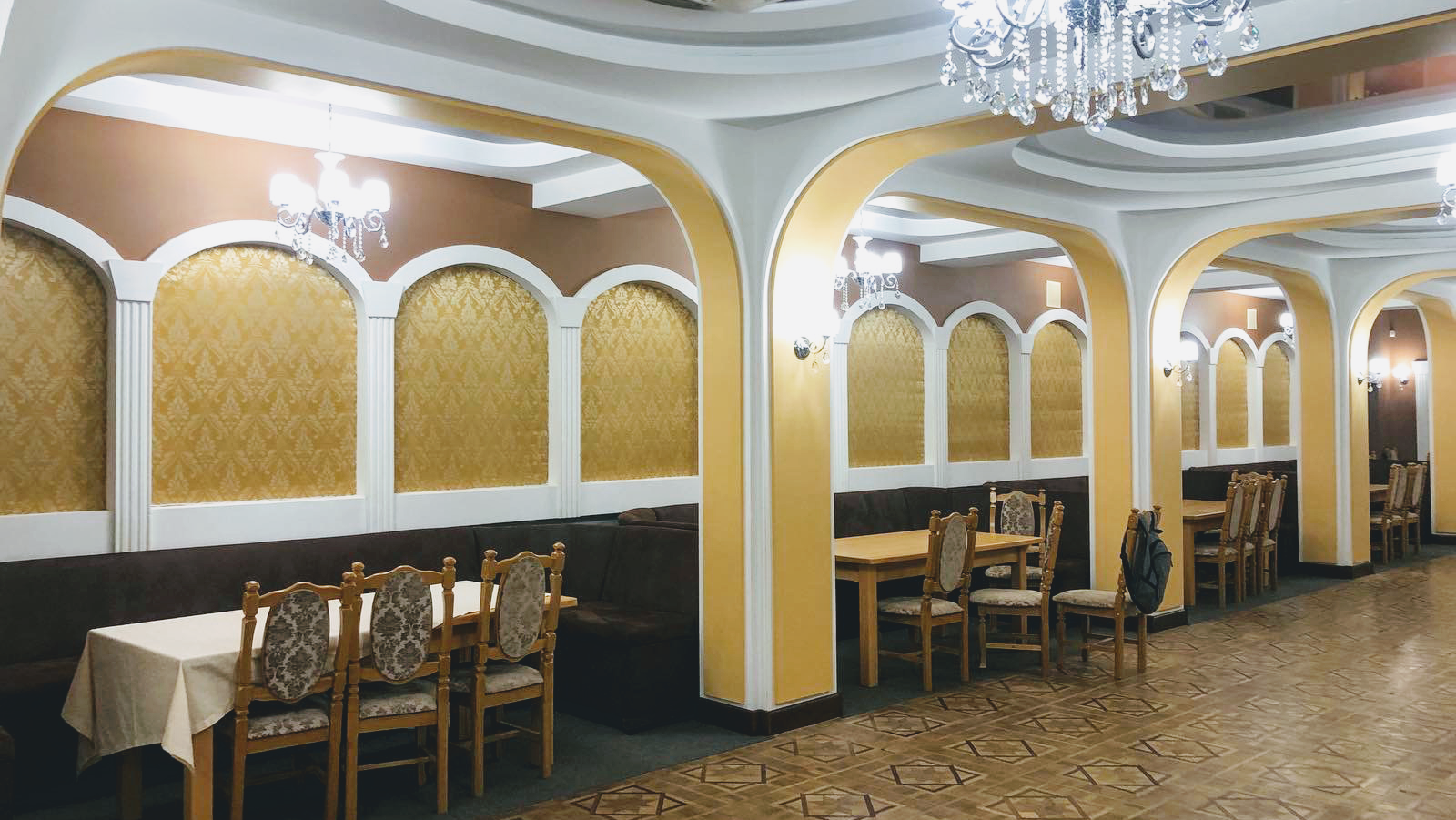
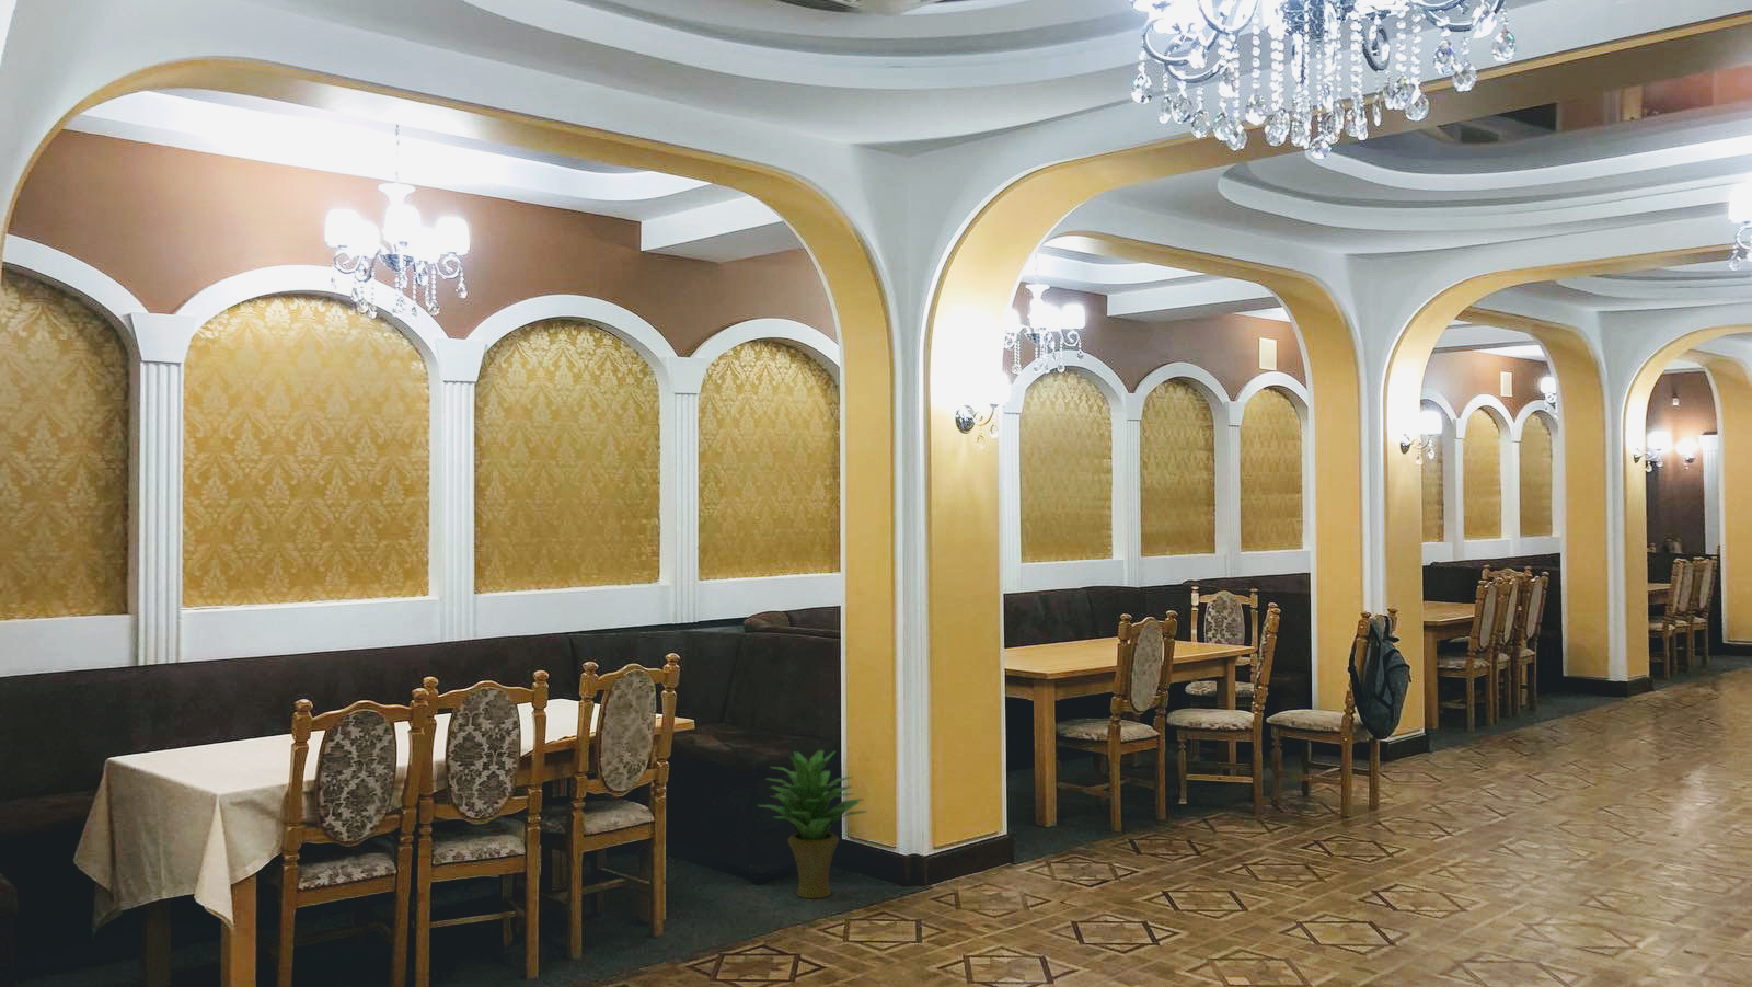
+ potted plant (812, 822)
